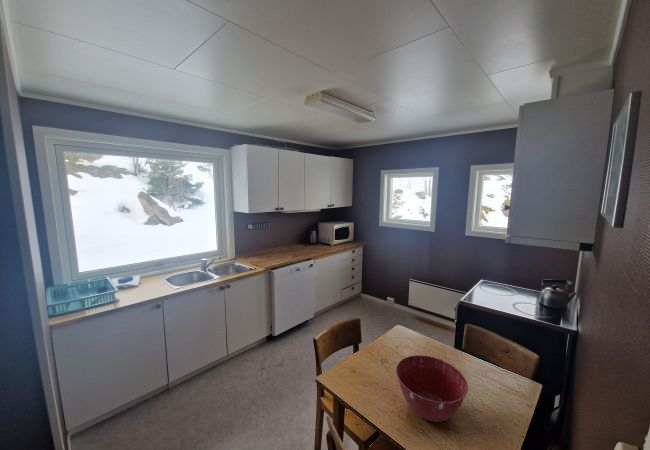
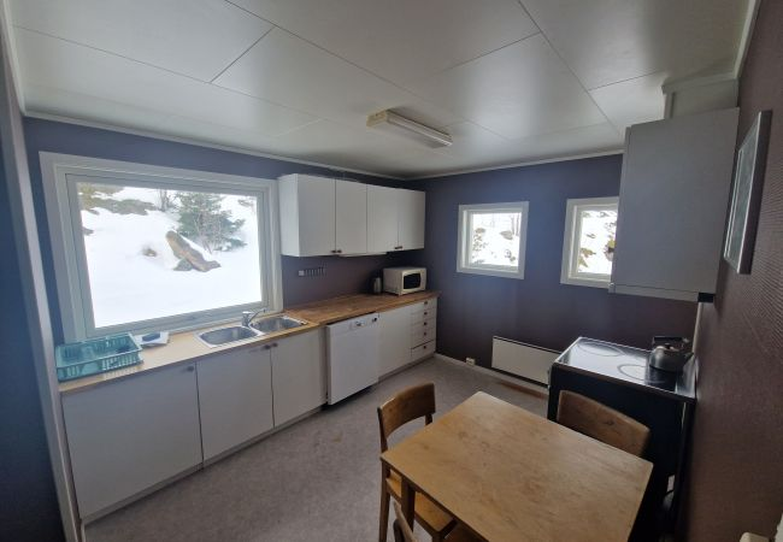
- mixing bowl (429, 391)
